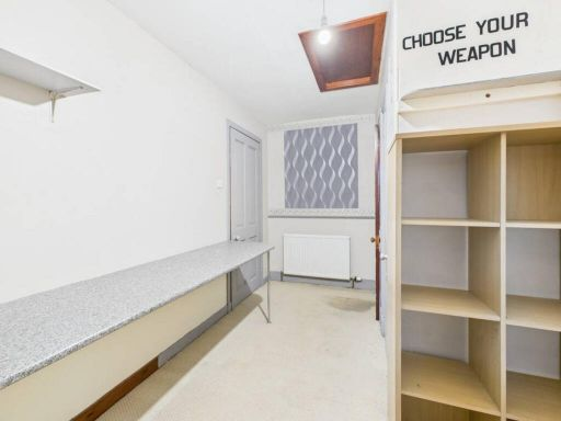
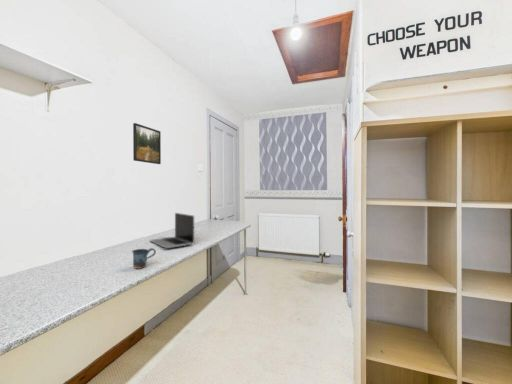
+ laptop (175, 229)
+ mug (143, 258)
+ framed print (147, 145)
